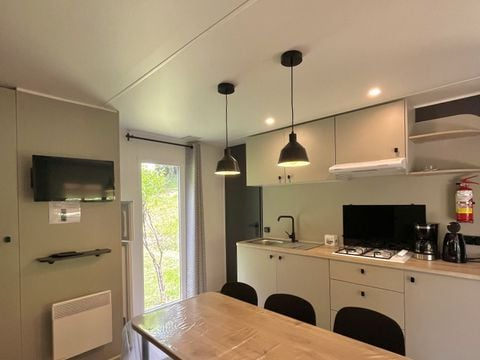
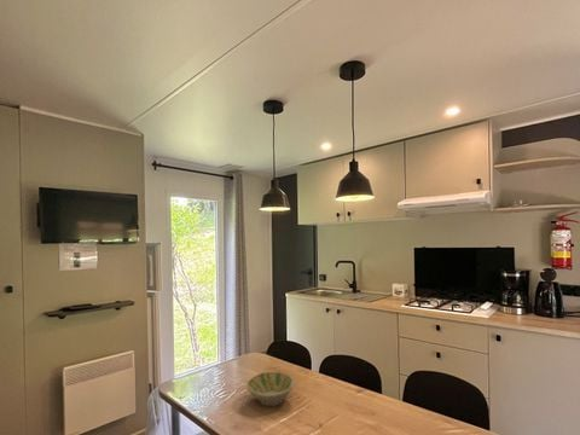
+ bowl (271, 390)
